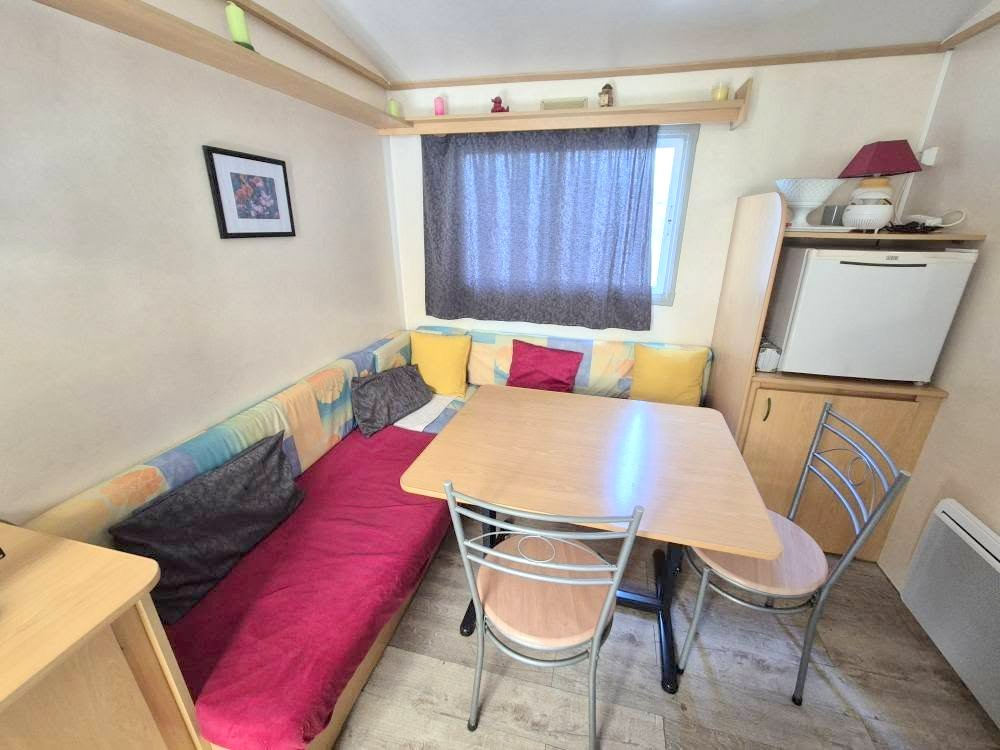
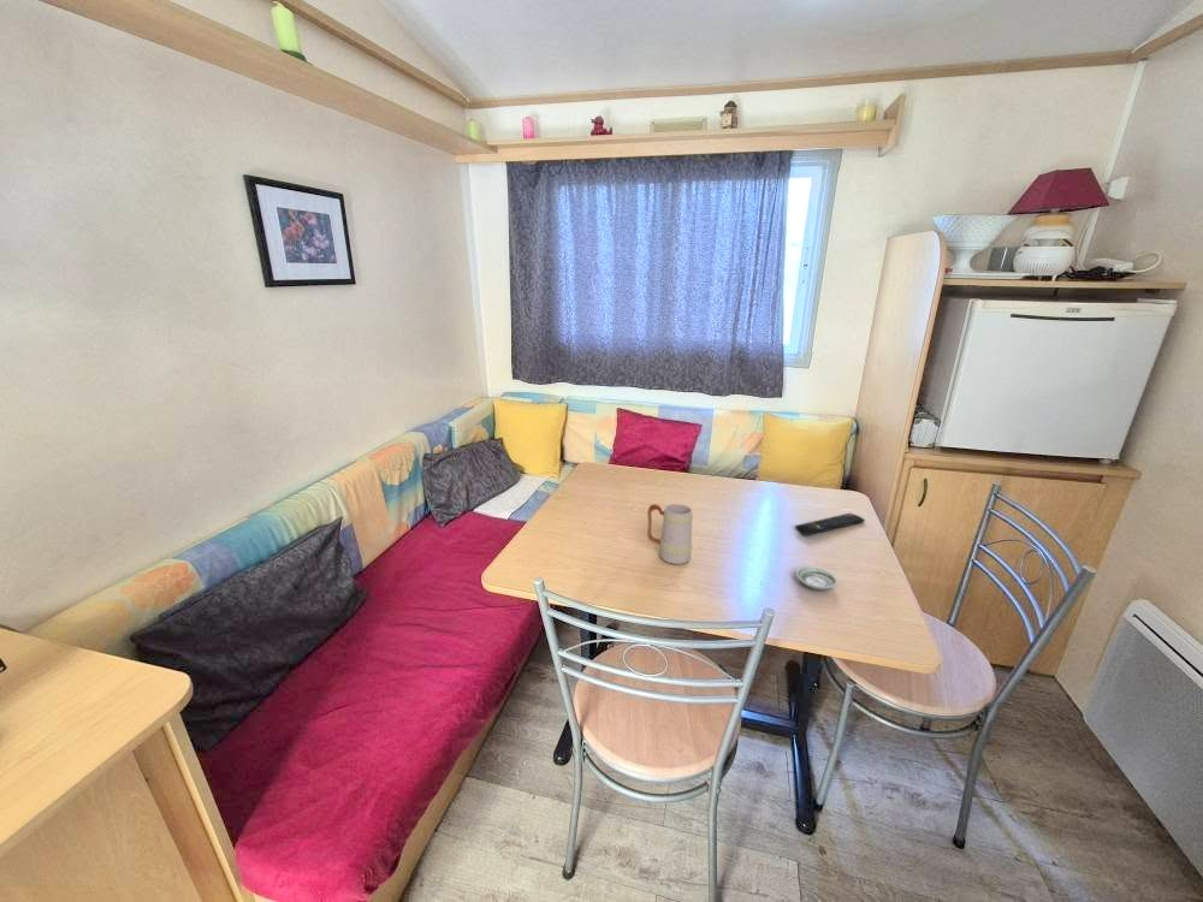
+ saucer (816, 580)
+ mug (669, 530)
+ remote control (830, 524)
